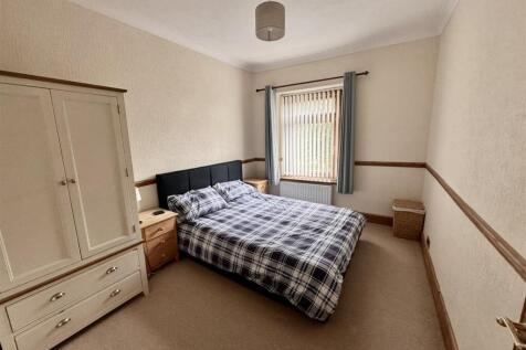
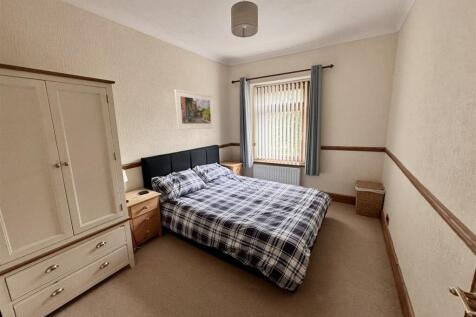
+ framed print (196, 111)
